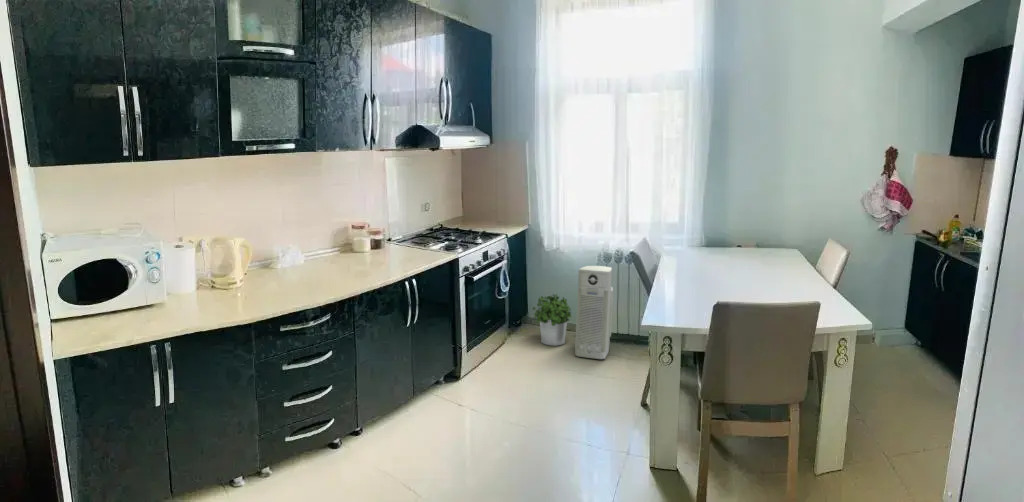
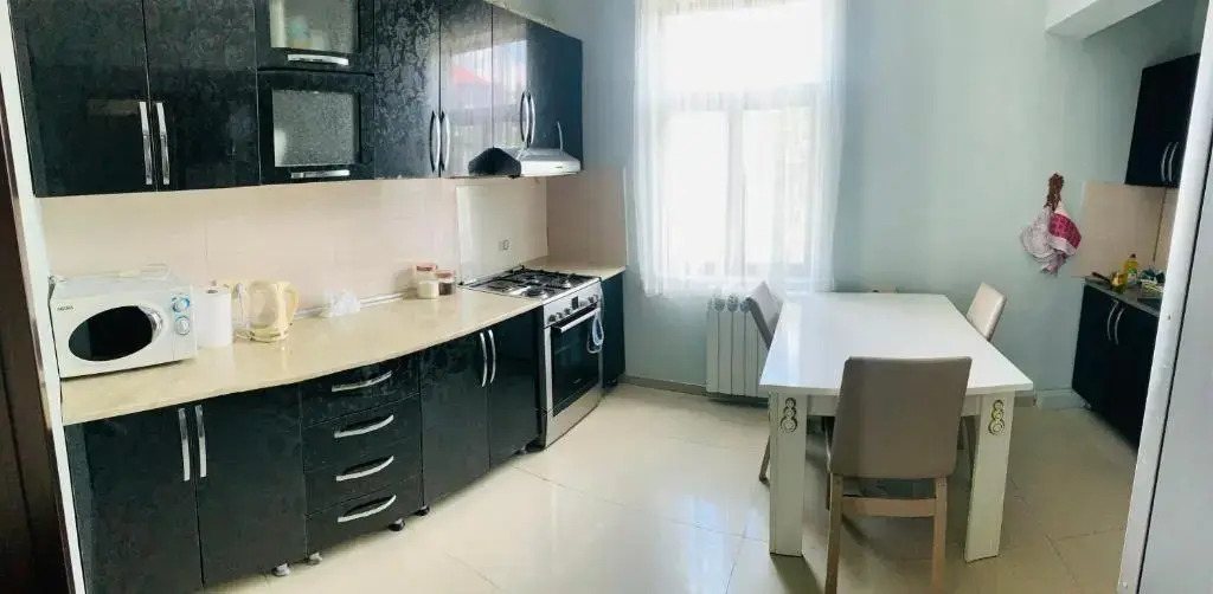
- air purifier (595, 309)
- potted plant (551, 319)
